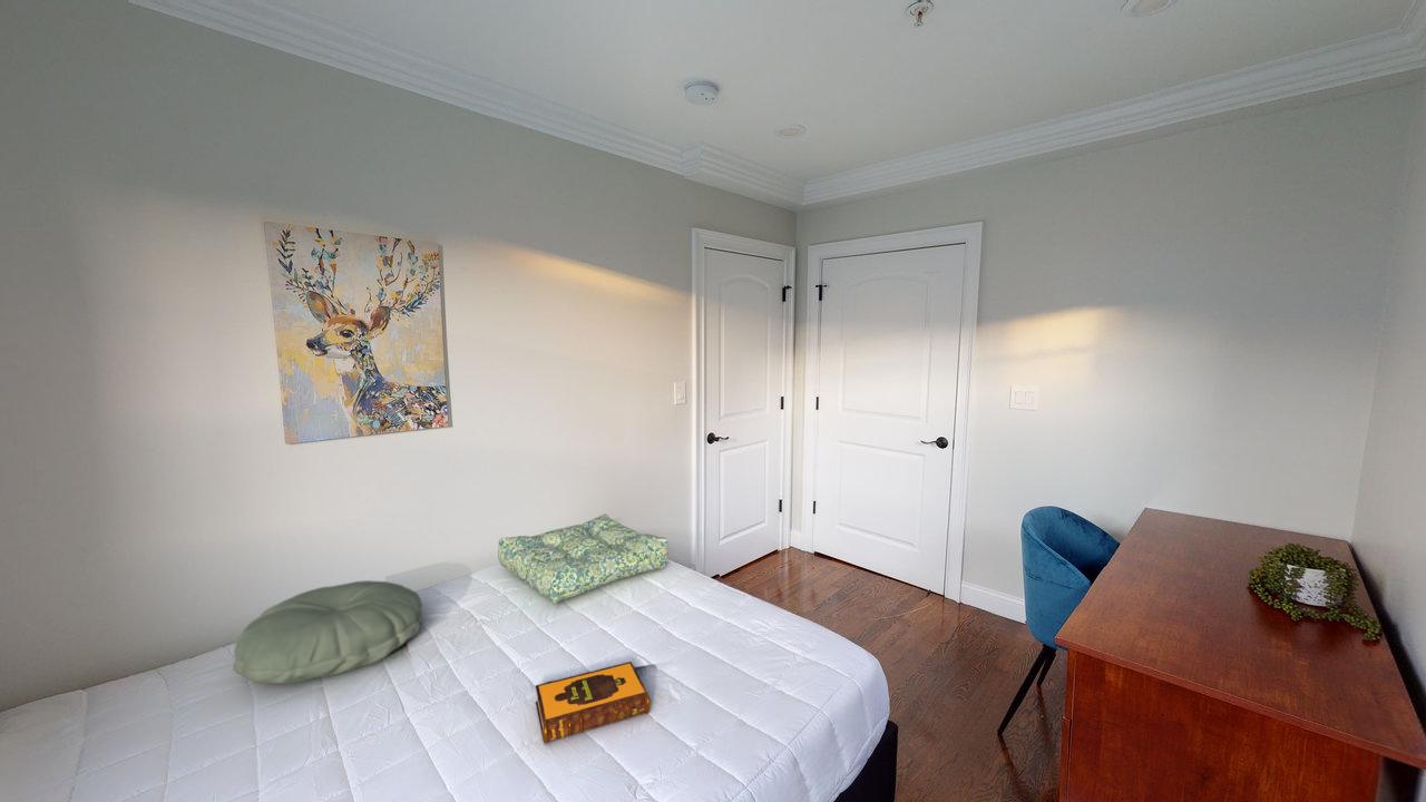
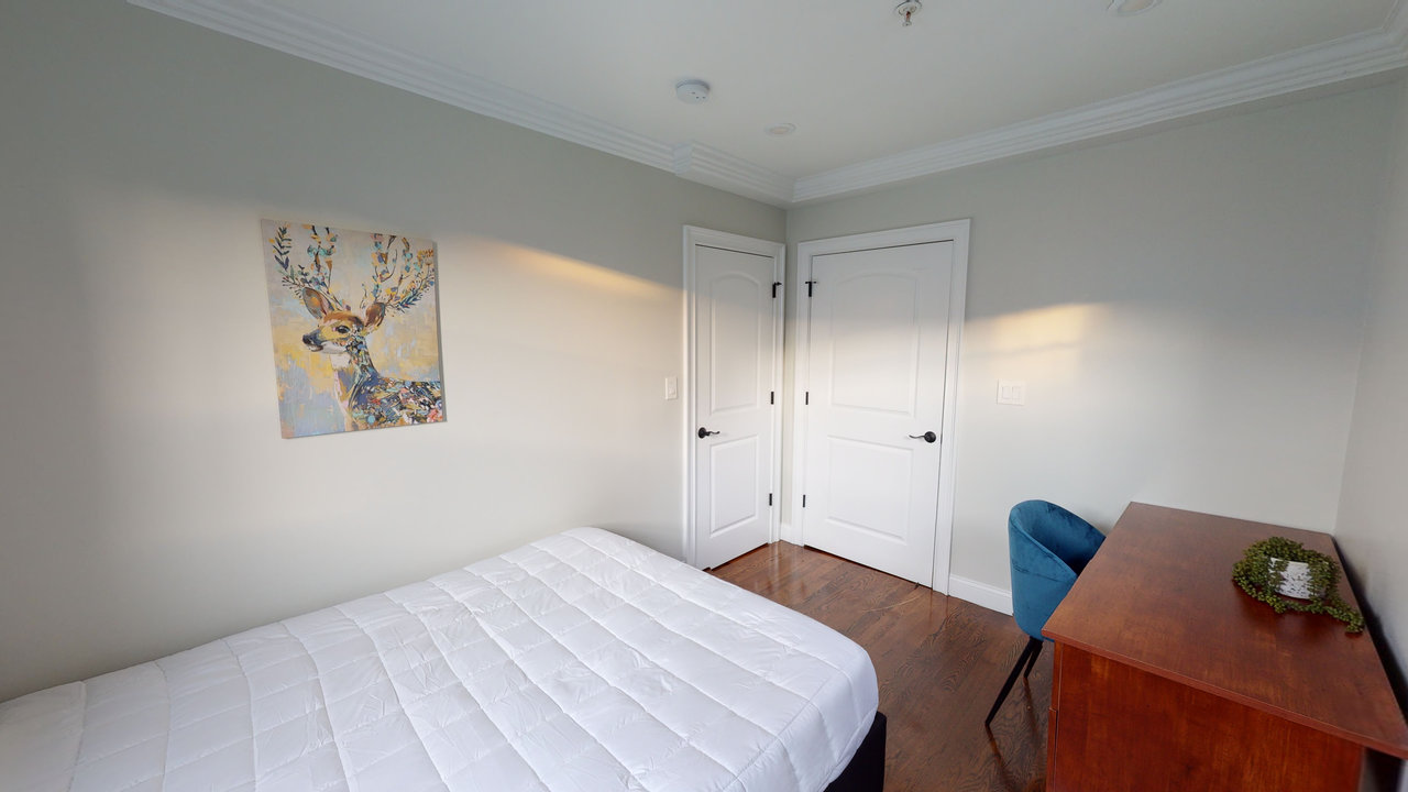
- hardback book (592, 701)
- seat cushion (584, 552)
- pillow (334, 625)
